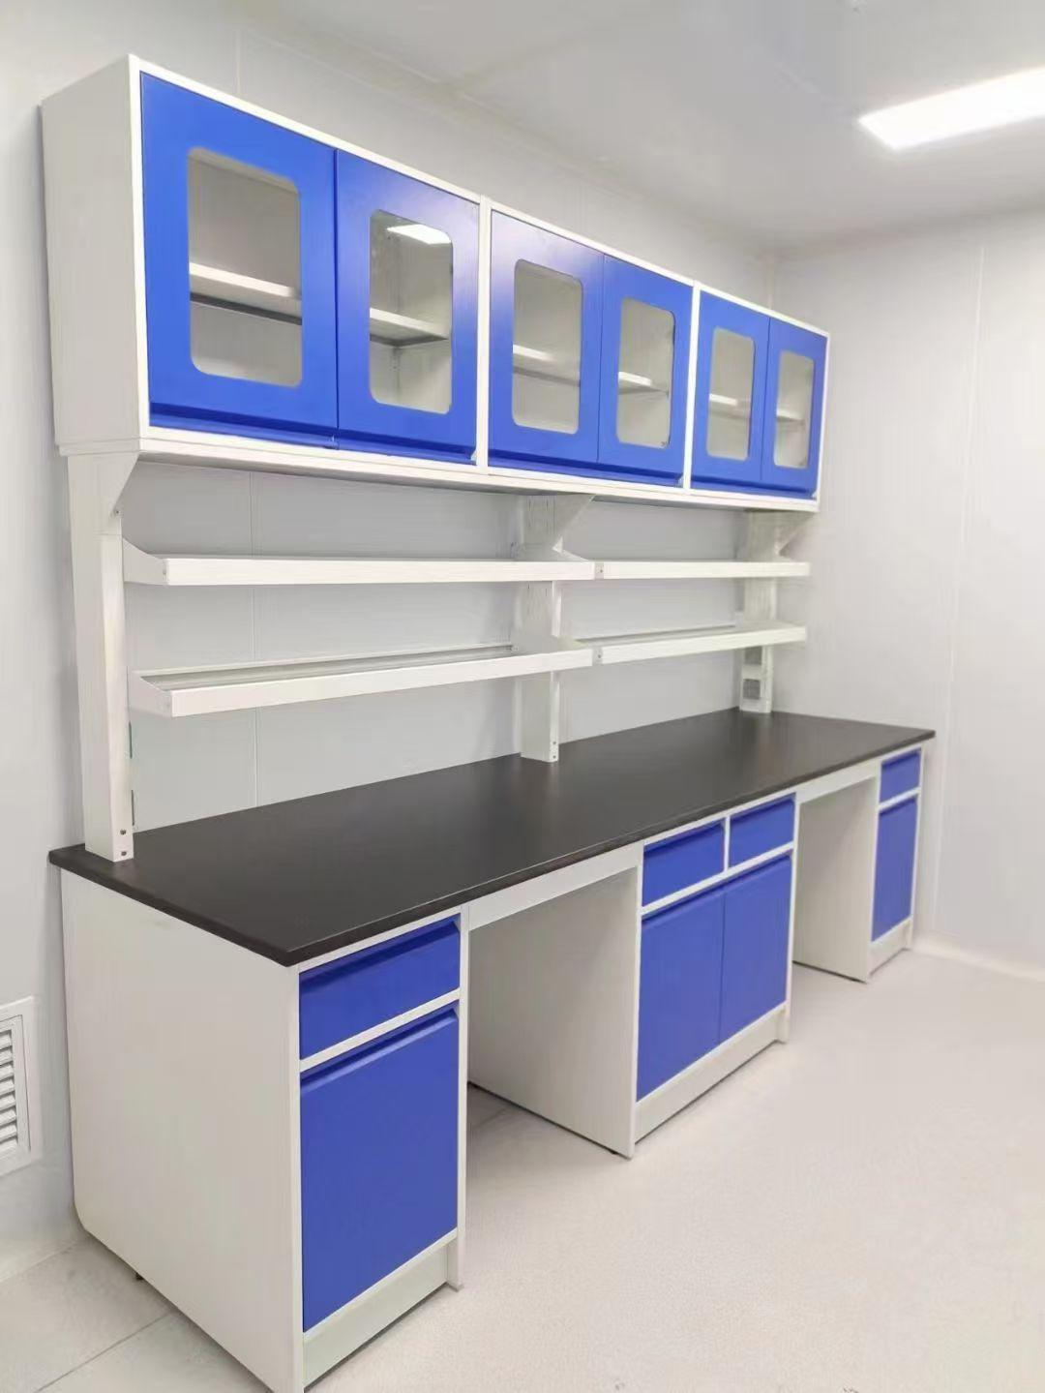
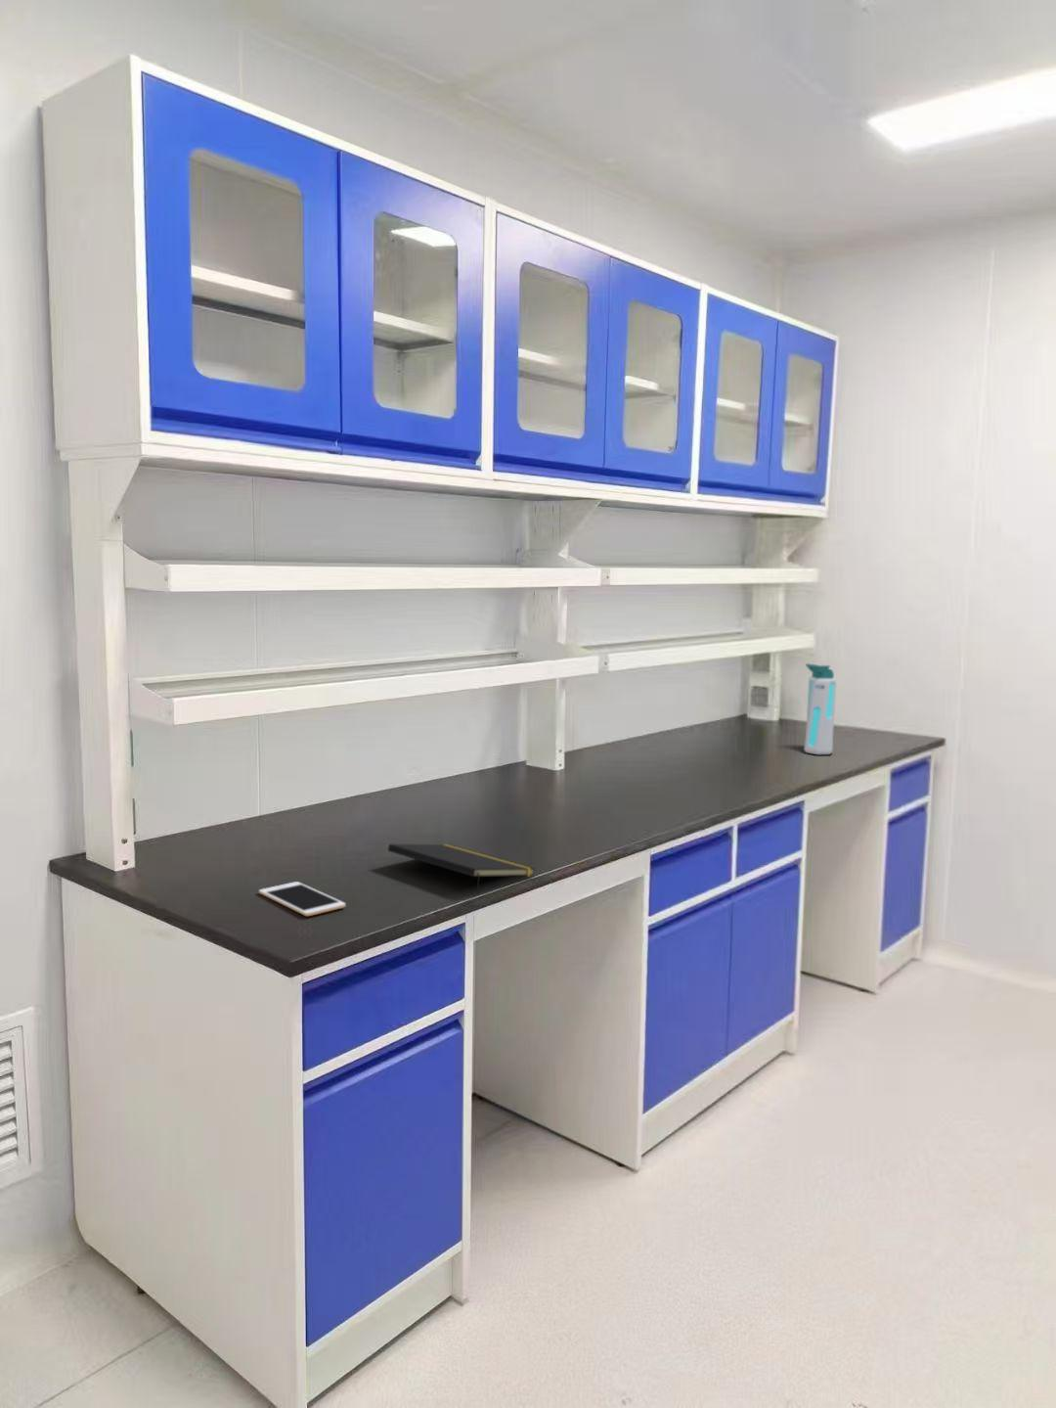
+ water bottle (820, 708)
+ notepad (460, 859)
+ cell phone (301, 899)
